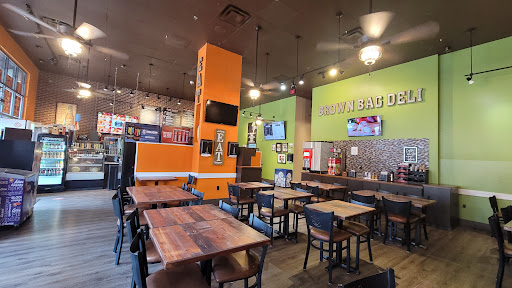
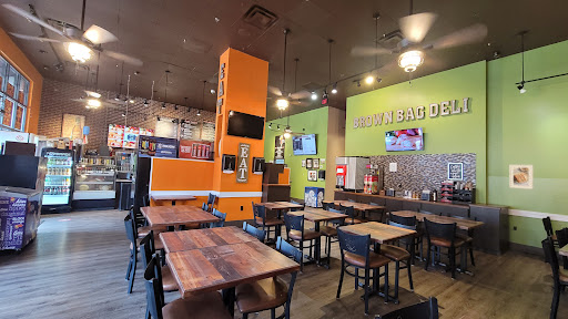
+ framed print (520, 176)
